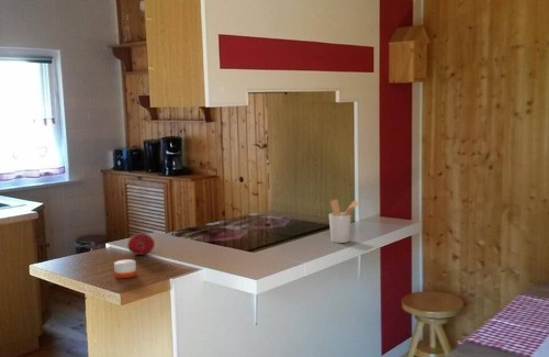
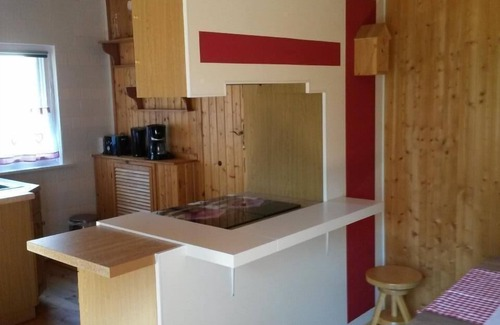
- candle (124, 261)
- fruit (139, 243)
- utensil holder (345, 220)
